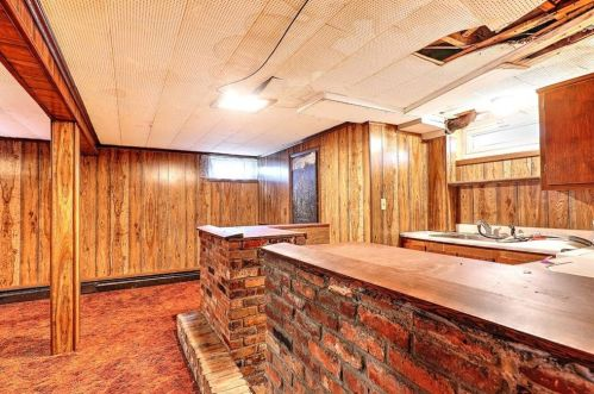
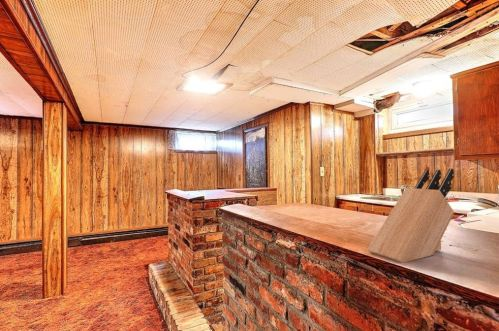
+ knife block (415, 209)
